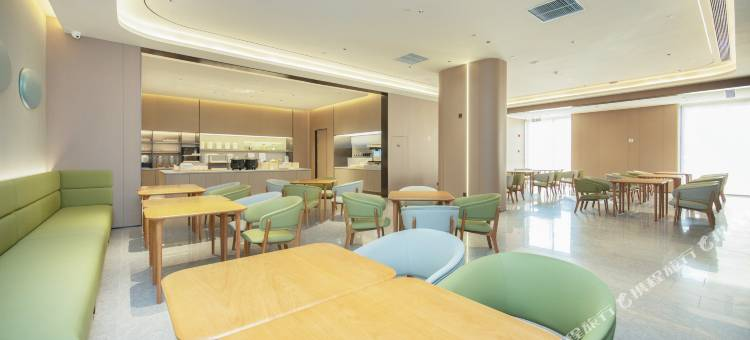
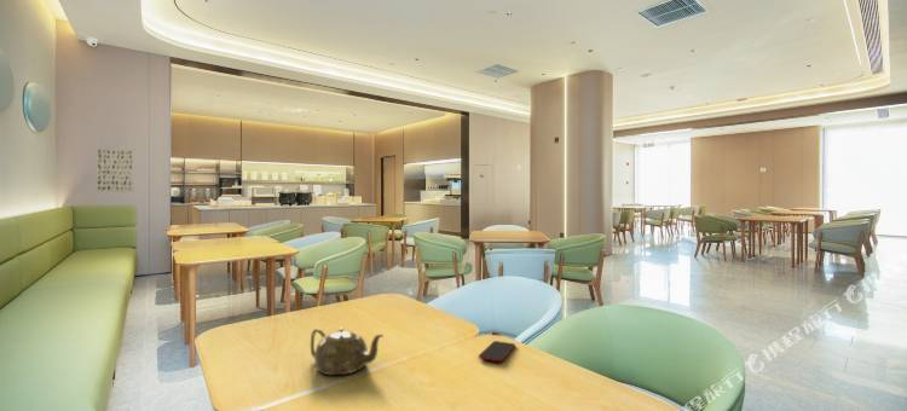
+ wall art (115, 170)
+ teapot (345, 347)
+ smartphone (497, 351)
